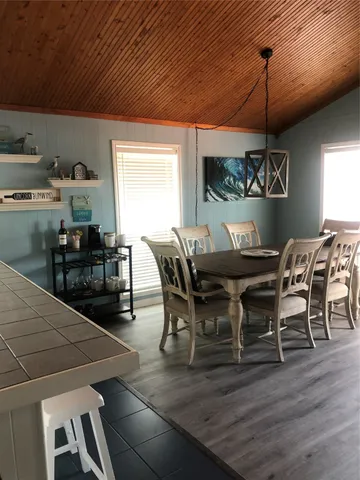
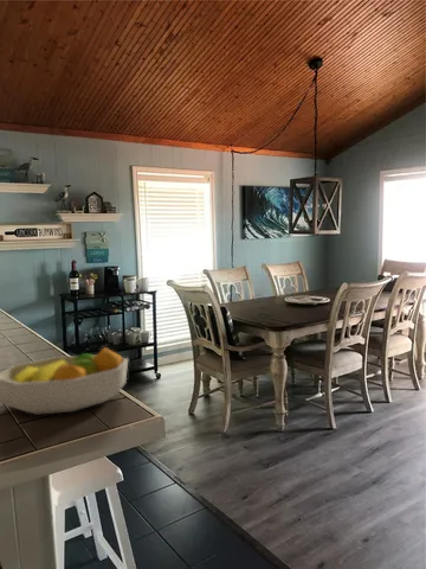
+ fruit bowl (65, 376)
